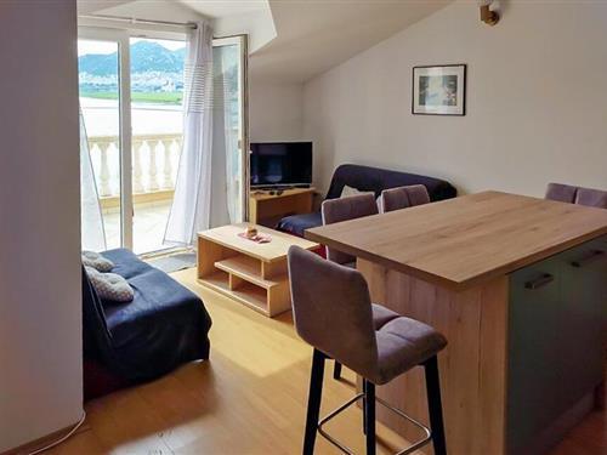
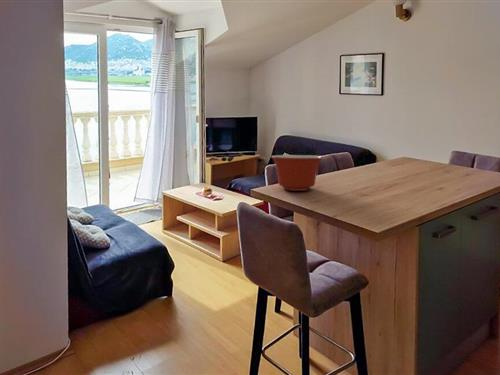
+ mixing bowl (296, 172)
